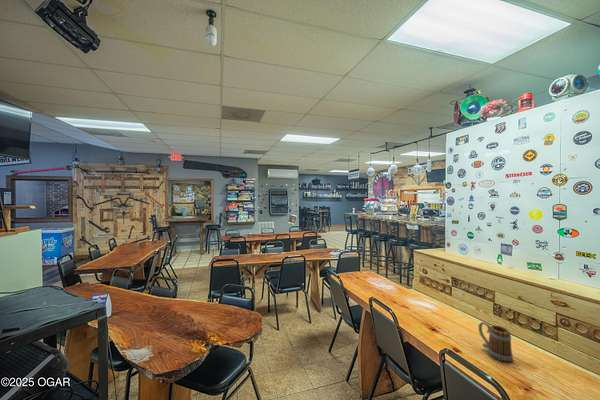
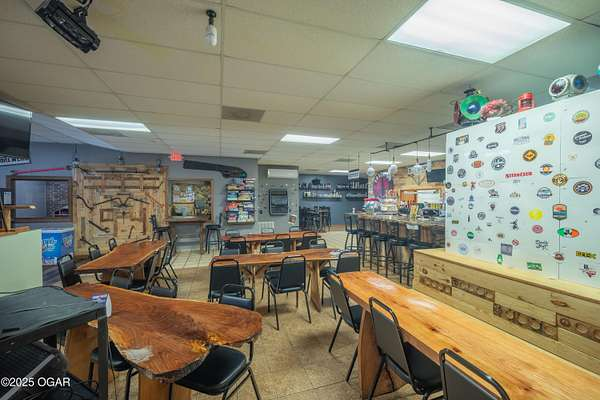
- beer mug (494, 340)
